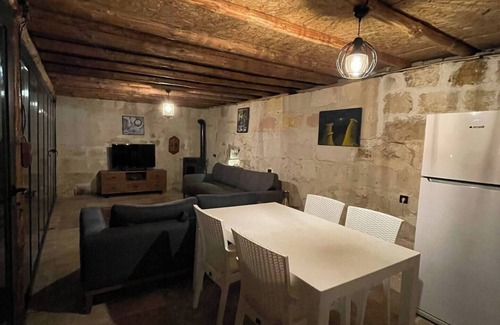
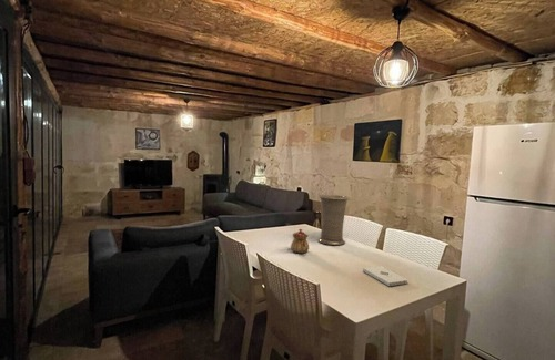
+ notepad (384, 275)
+ teapot (301, 240)
+ vase (332, 218)
